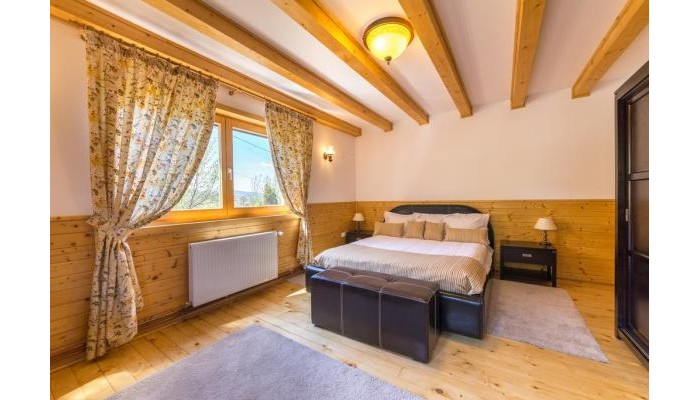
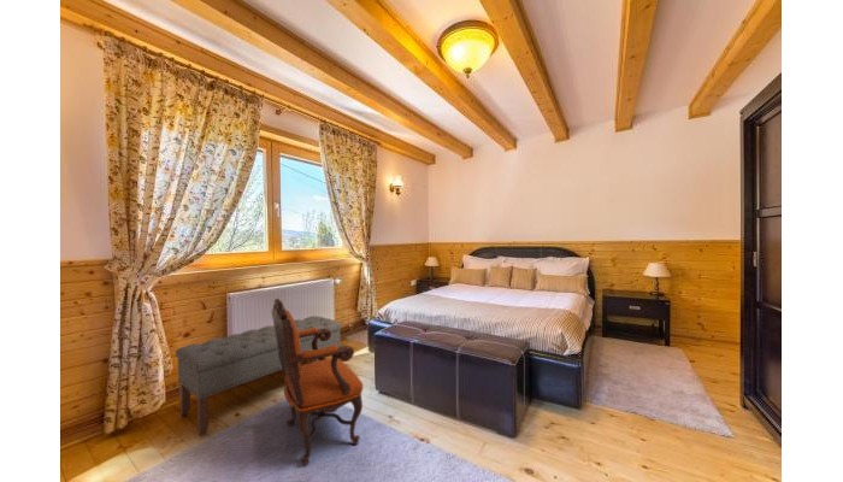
+ bench (269, 362)
+ armchair (316, 365)
